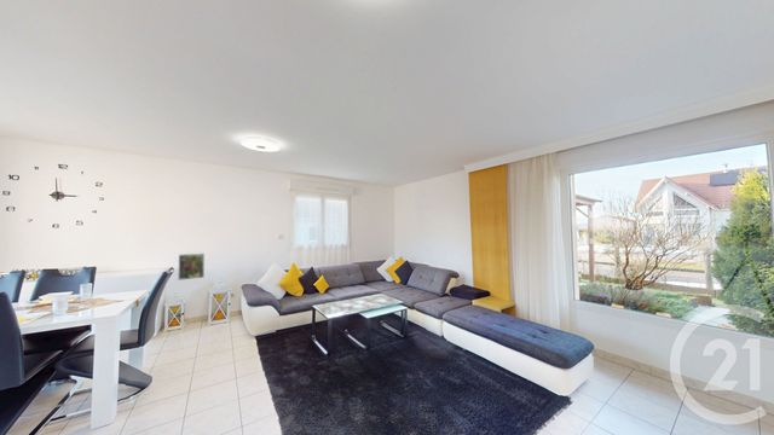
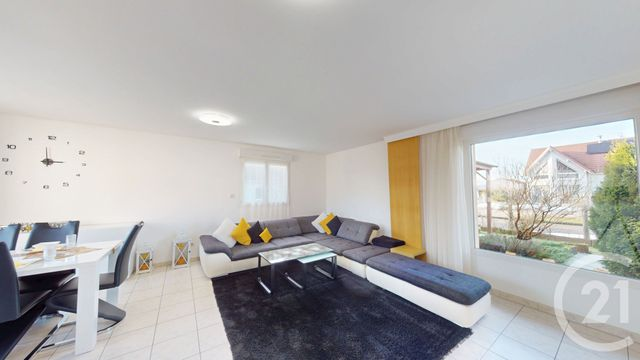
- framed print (191, 266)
